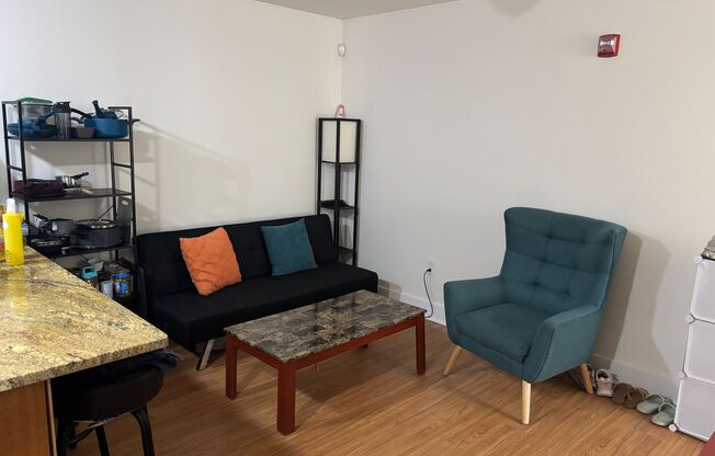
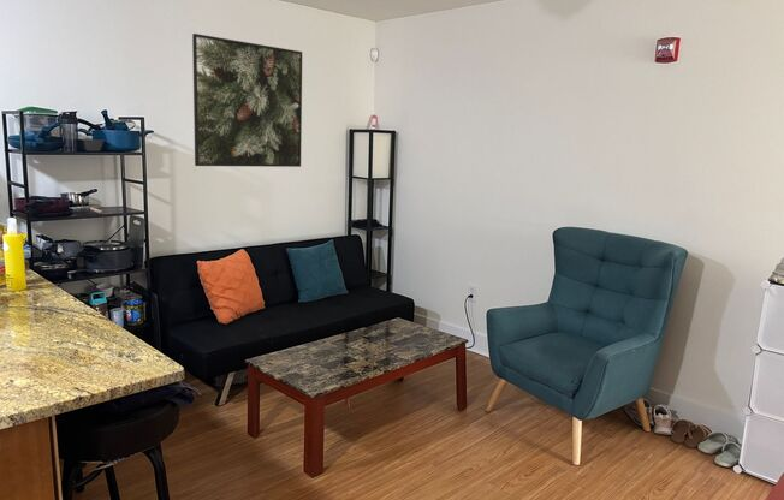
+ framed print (251, 106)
